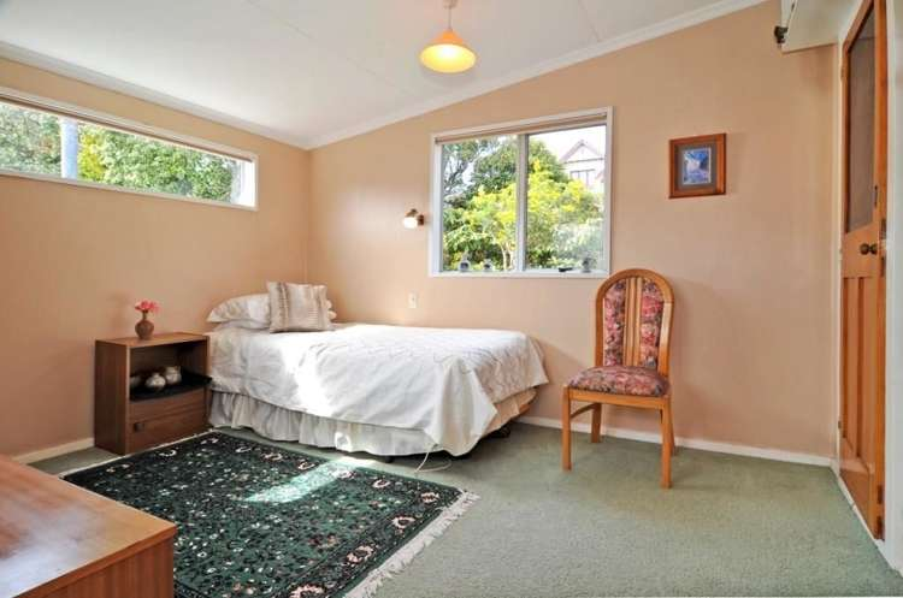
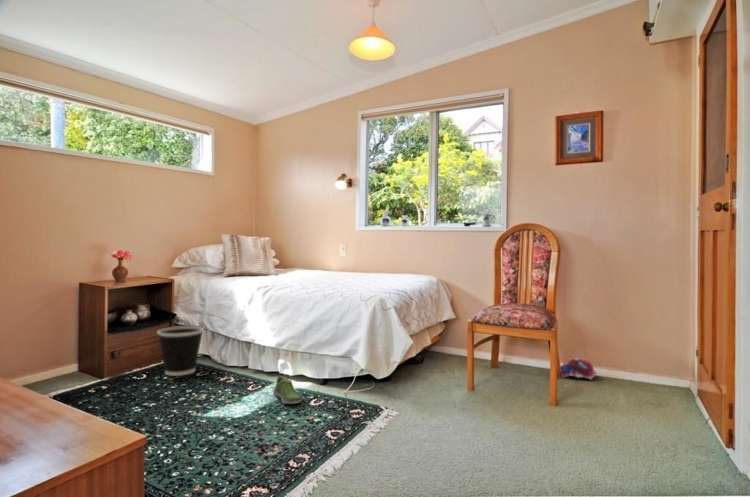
+ plush toy (577, 367)
+ shoe (287, 389)
+ wastebasket (180, 350)
